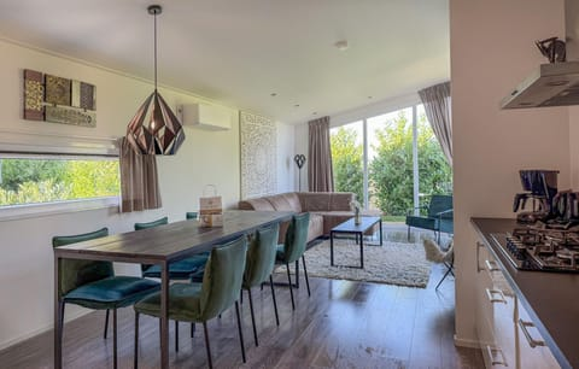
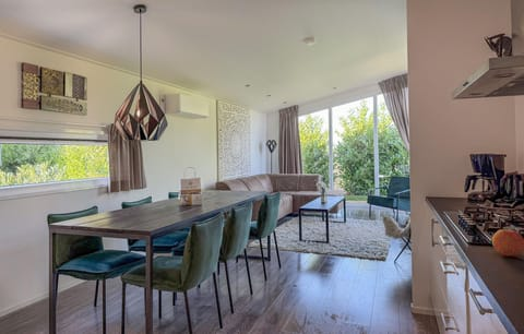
+ apple (508, 241)
